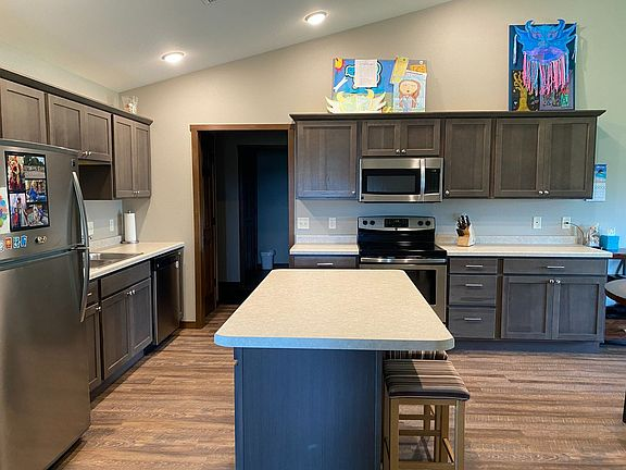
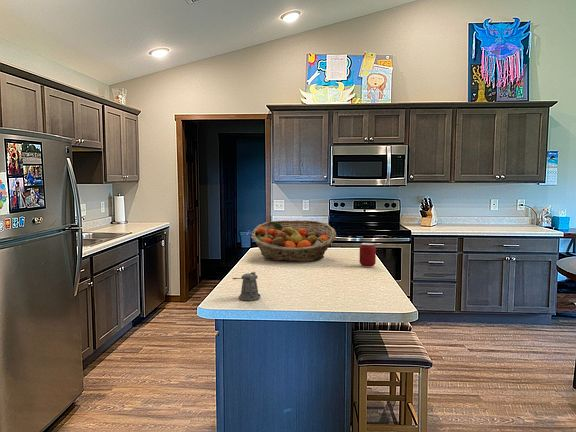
+ can (367, 254)
+ pepper shaker (247, 285)
+ fruit basket (293, 239)
